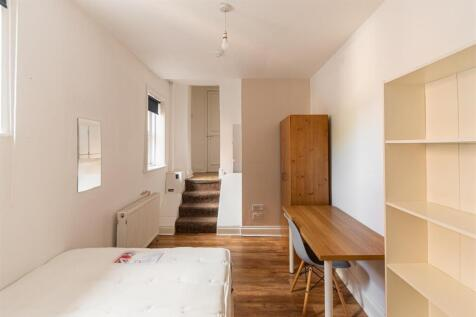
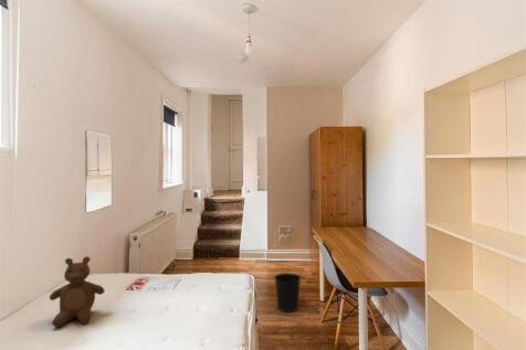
+ wastebasket (287, 291)
+ teddy bear (75, 288)
